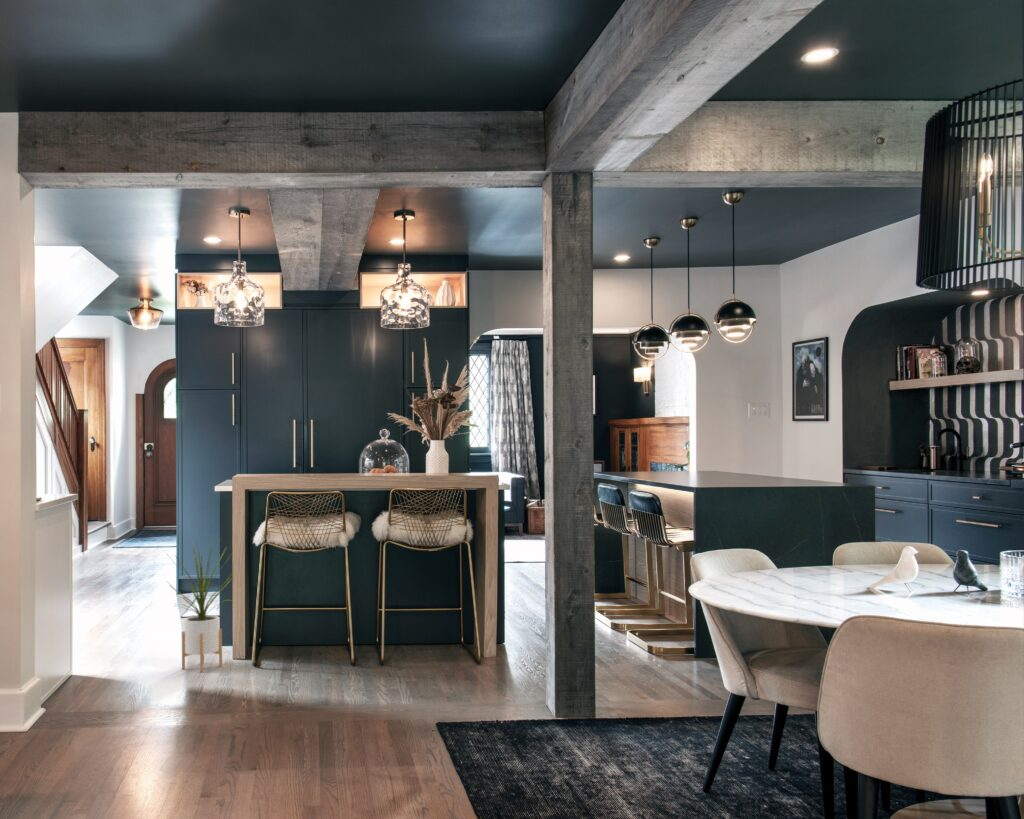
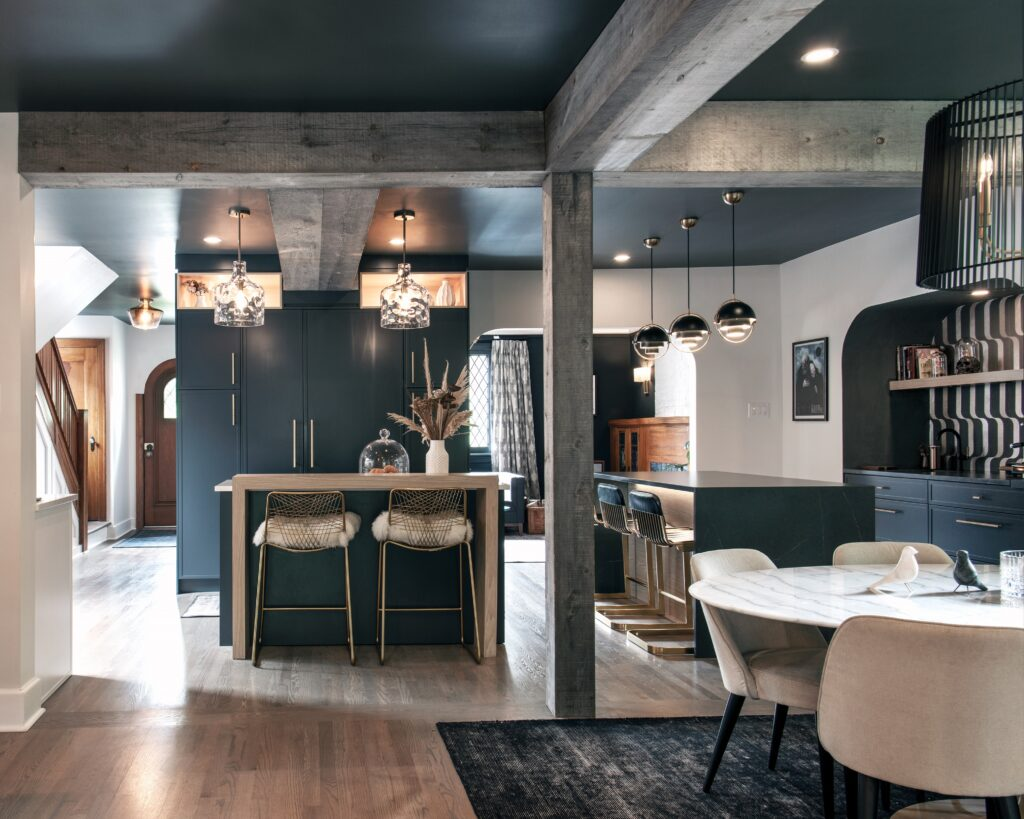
- house plant (200, 602)
